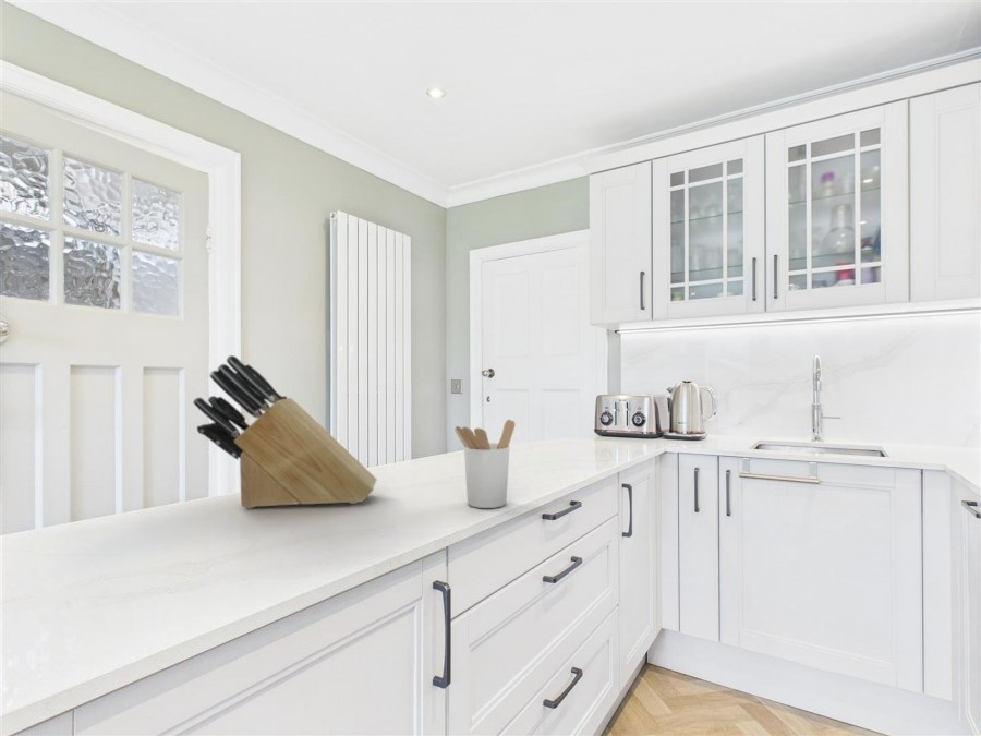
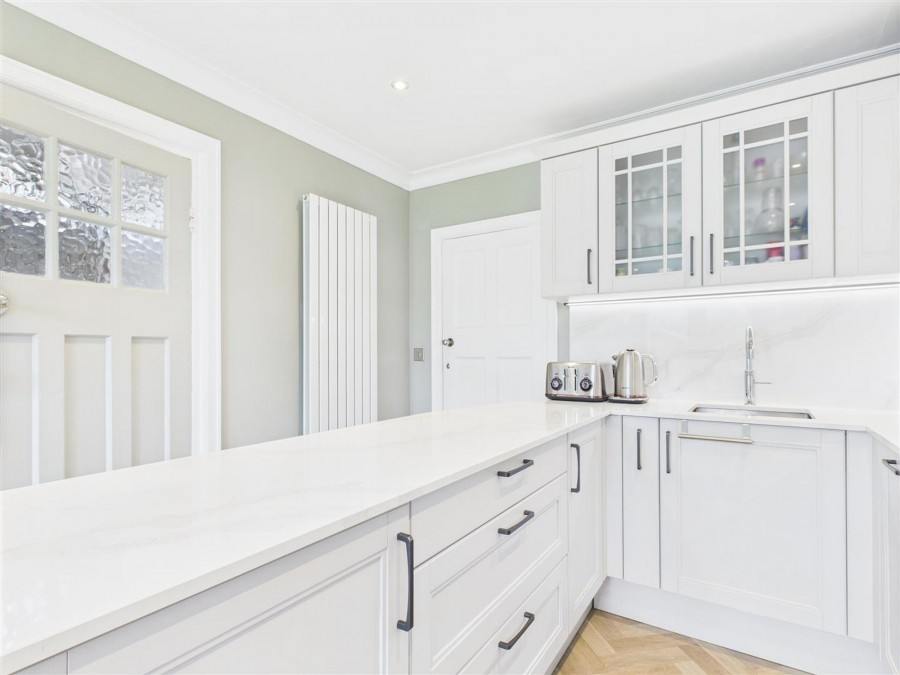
- utensil holder (482, 462)
- knife block (290, 429)
